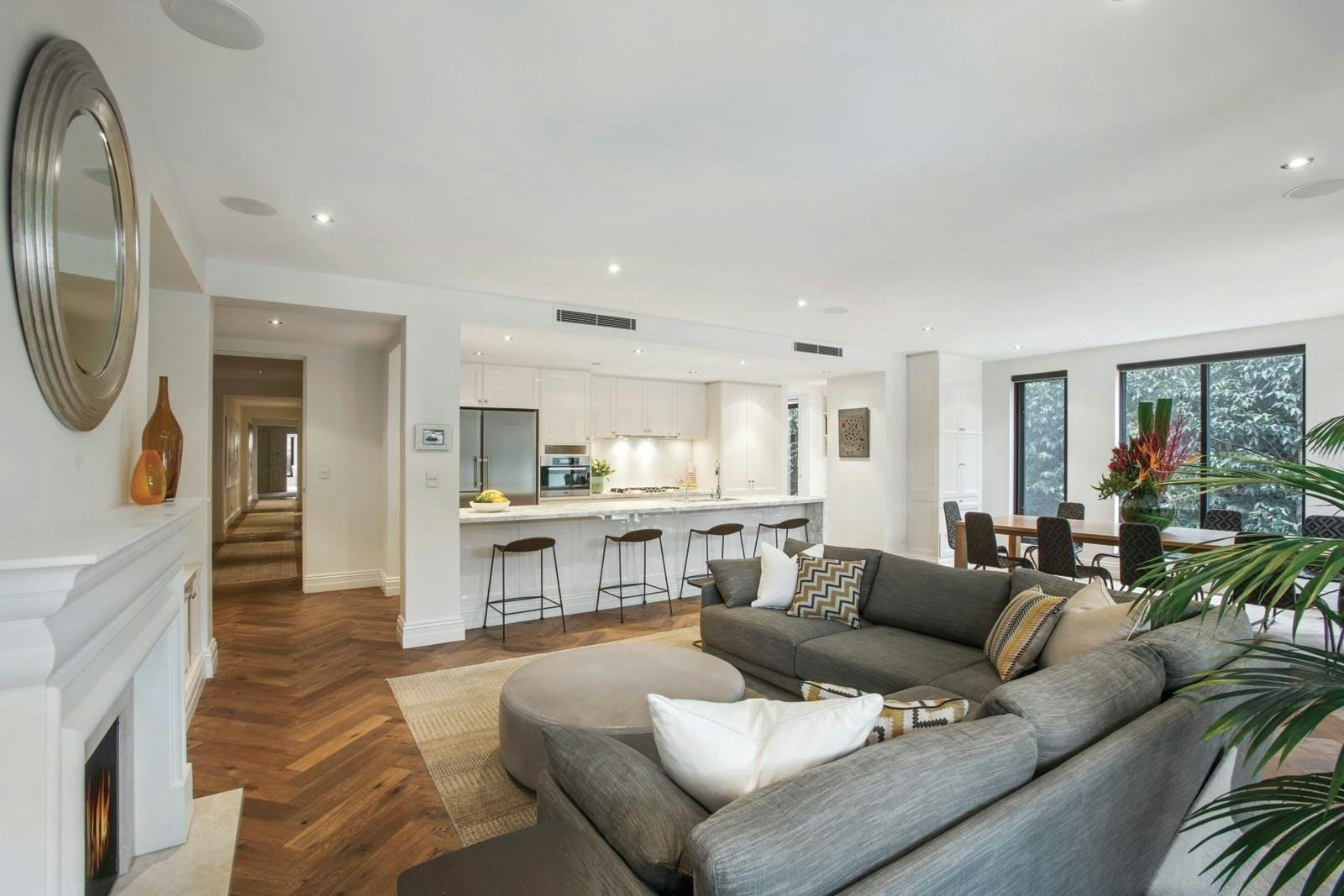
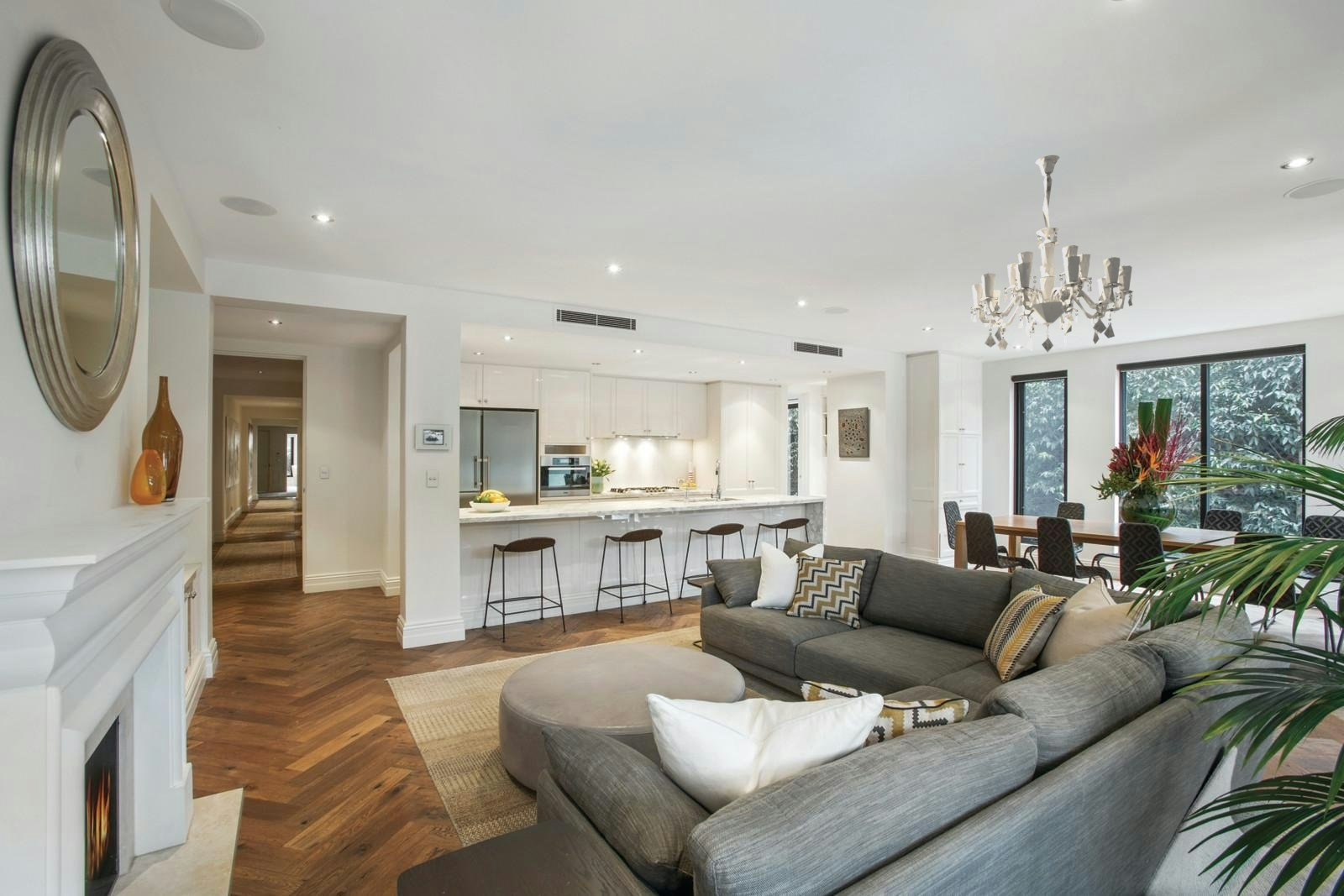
+ chandelier (1047, 256)
